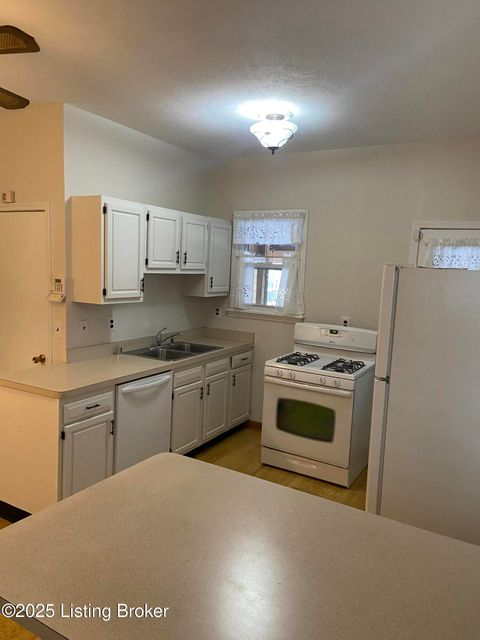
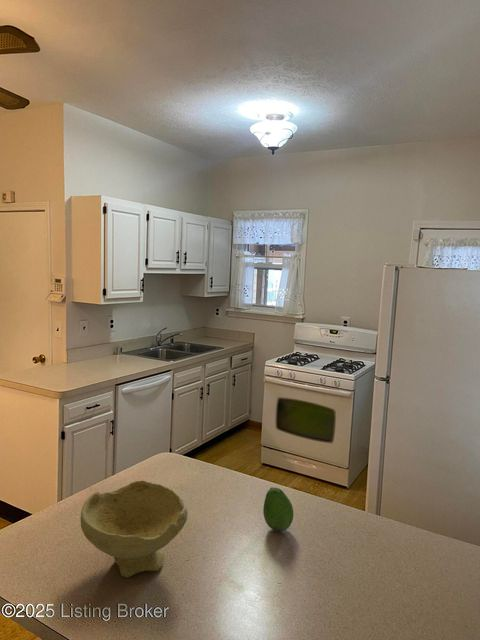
+ fruit (278, 508)
+ bowl (135, 533)
